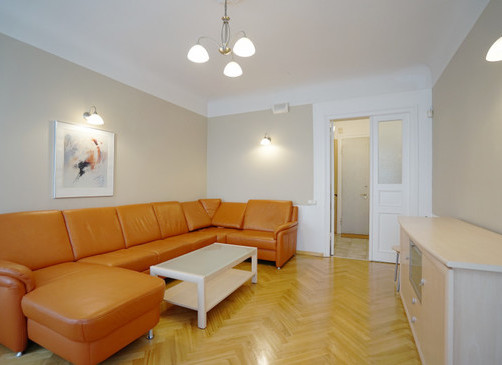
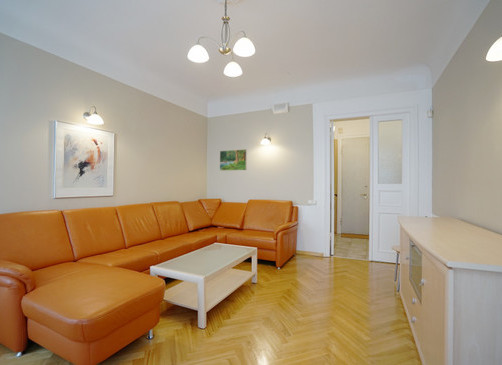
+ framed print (232, 160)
